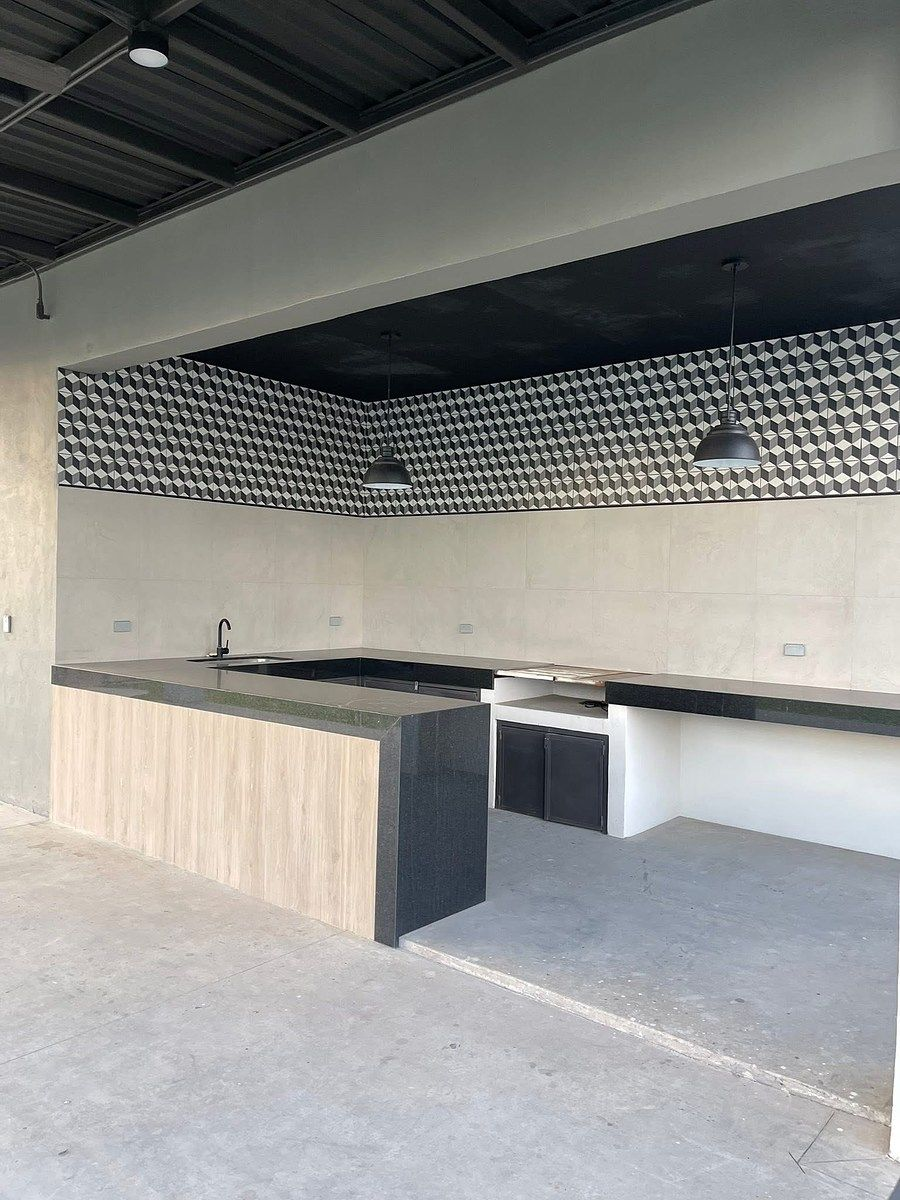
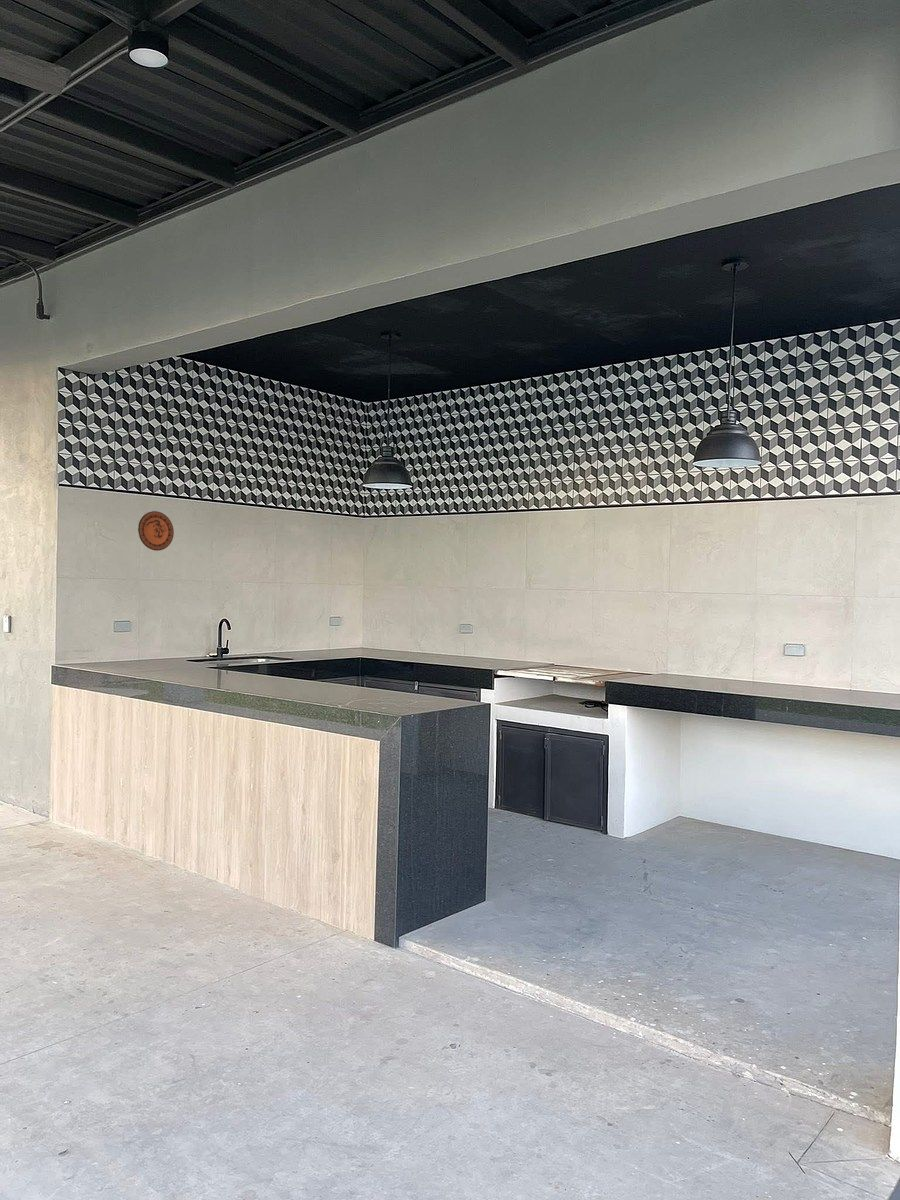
+ decorative plate (155, 530)
